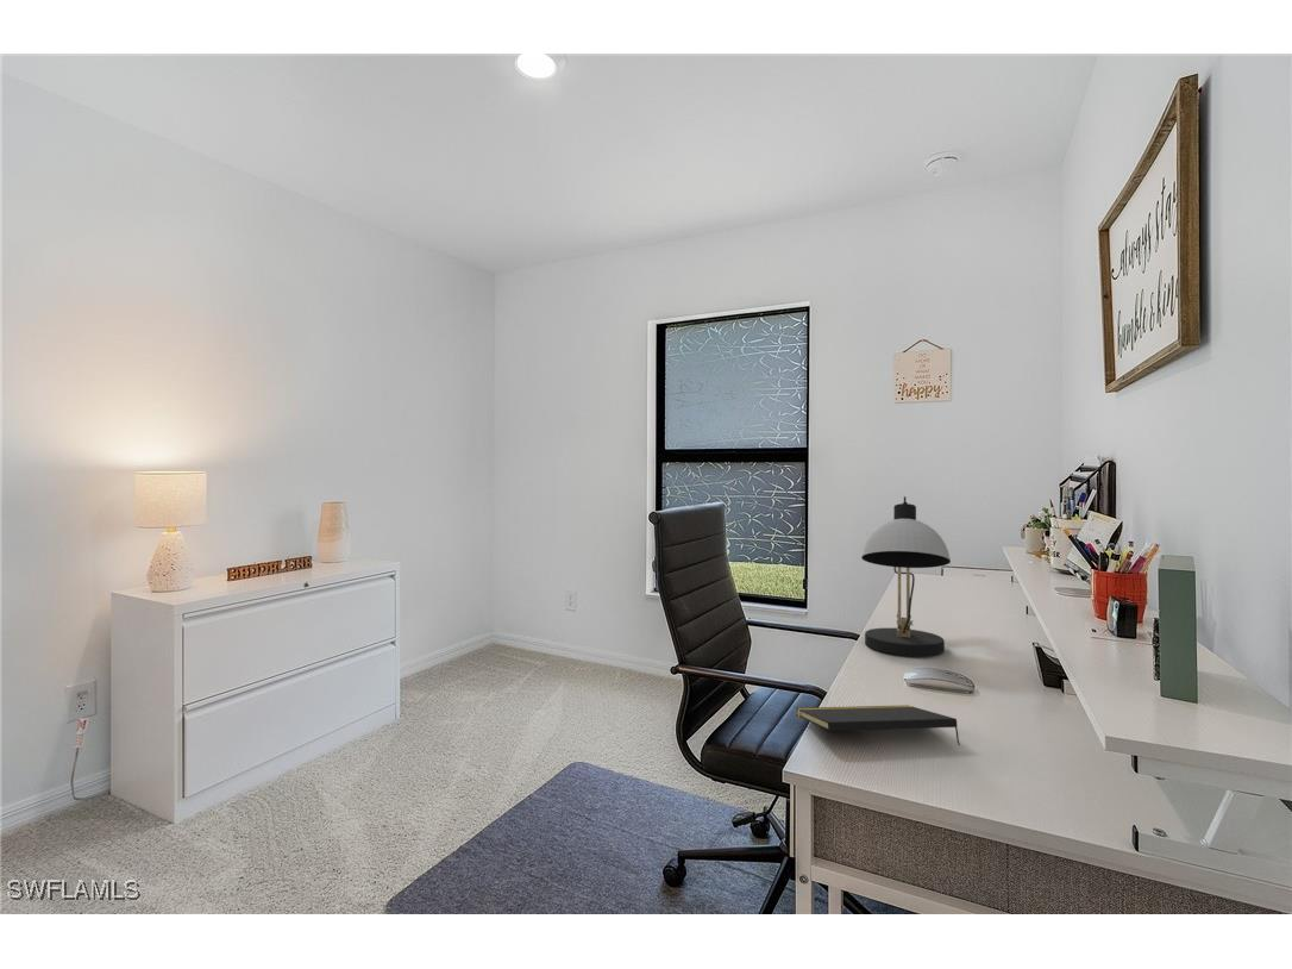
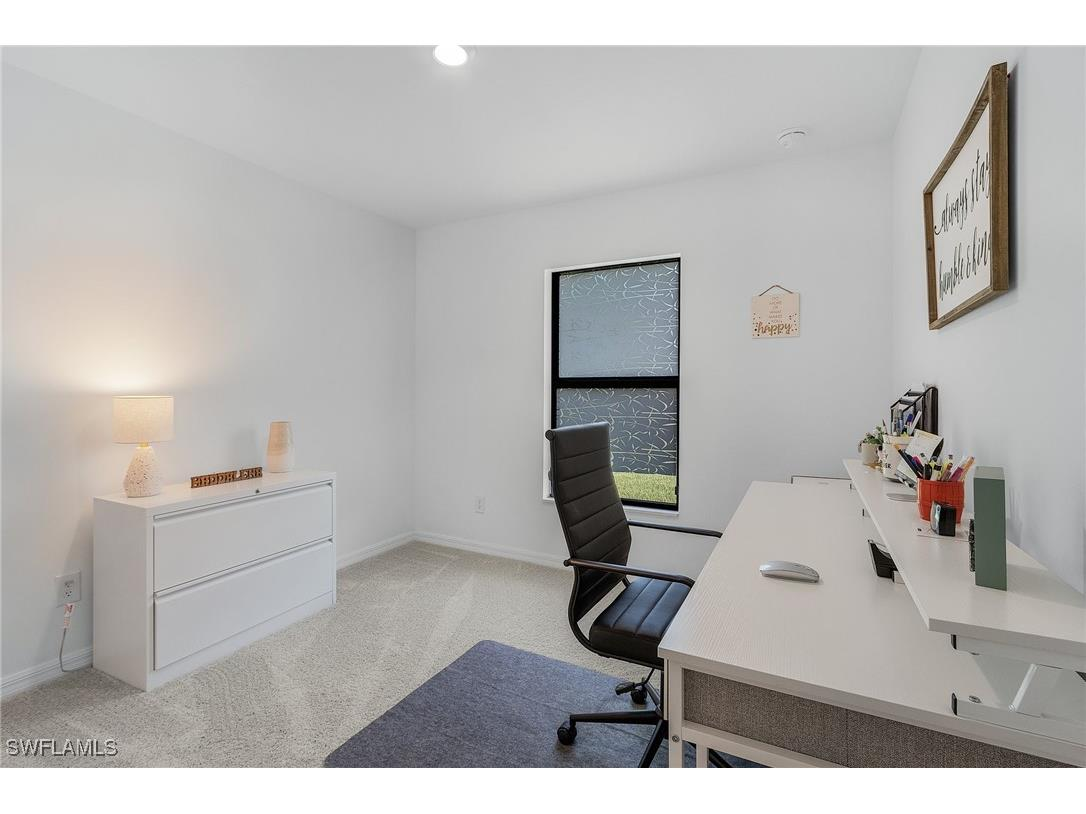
- desk lamp (903, 573)
- notepad (871, 717)
